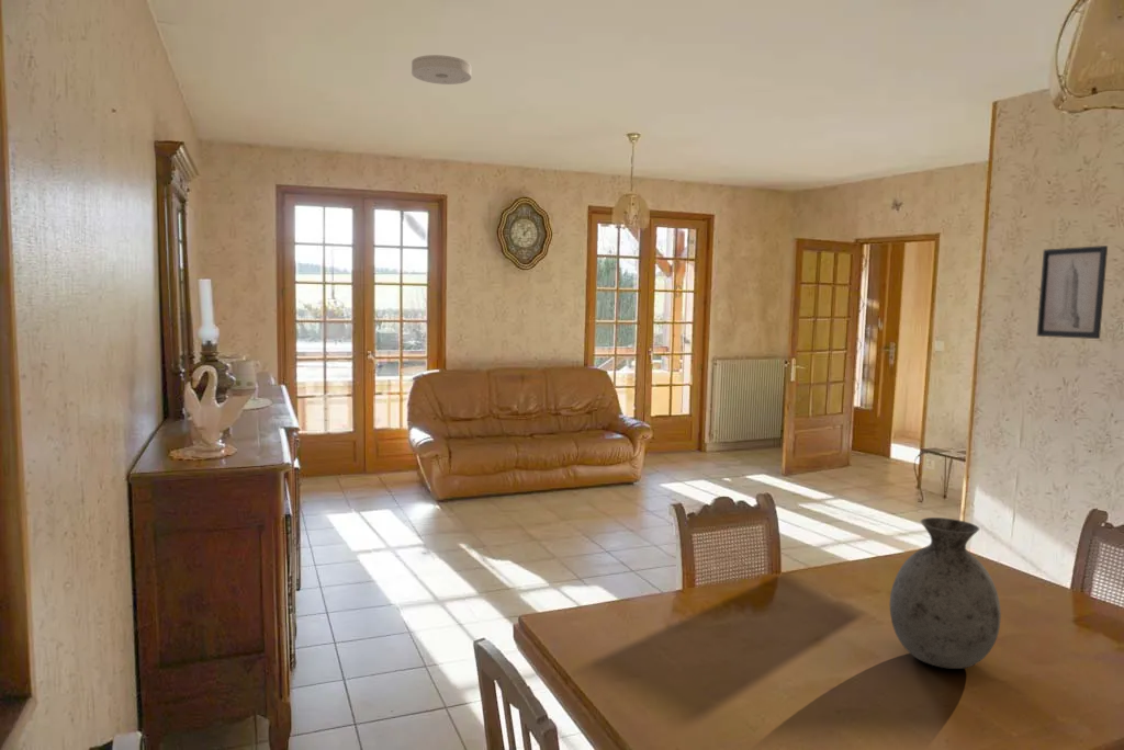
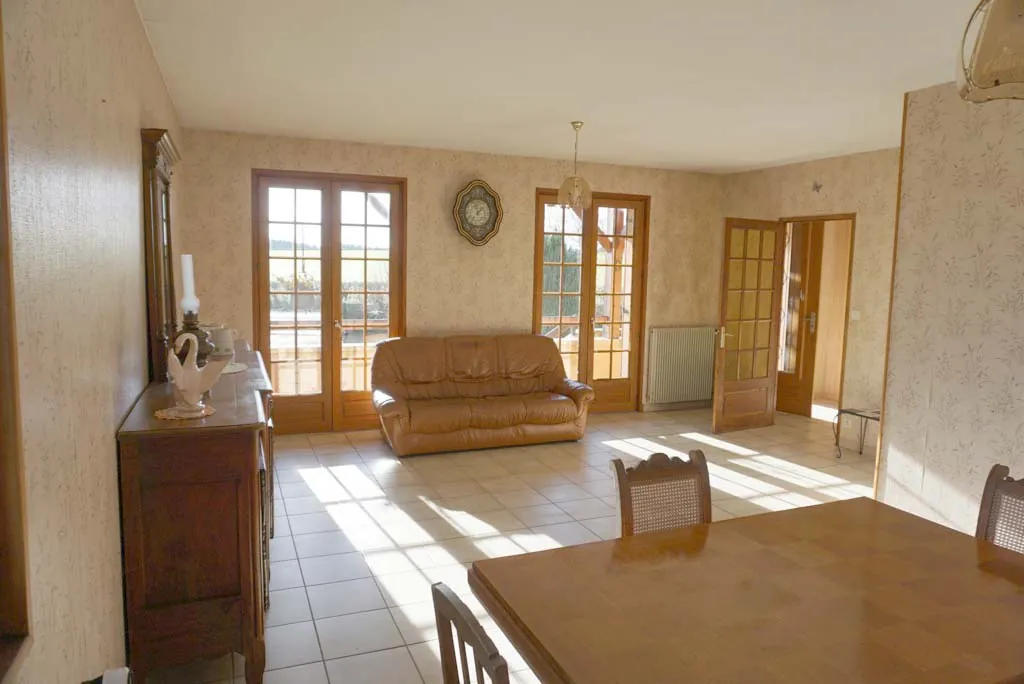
- vase (944, 592)
- smoke detector (441, 70)
- wall art (1070, 293)
